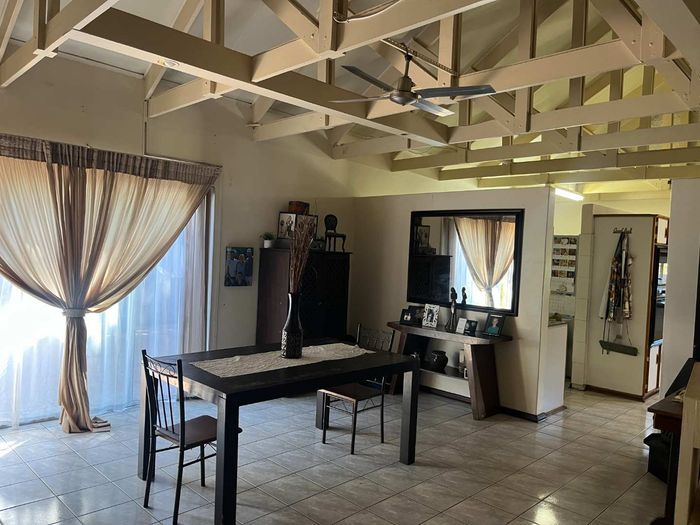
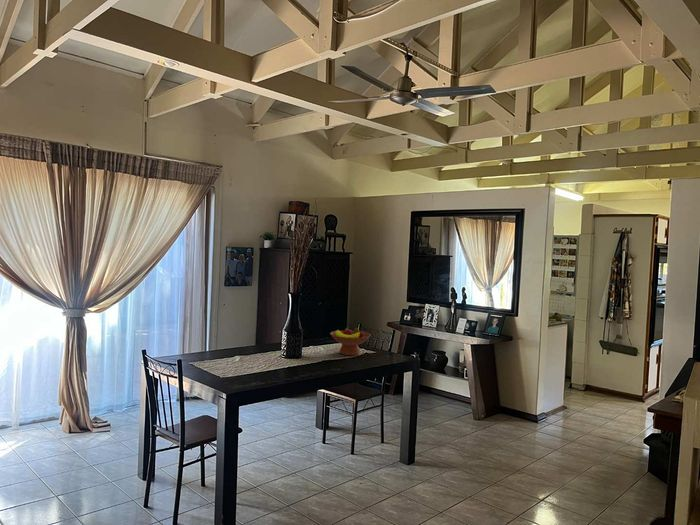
+ fruit bowl (350, 339)
